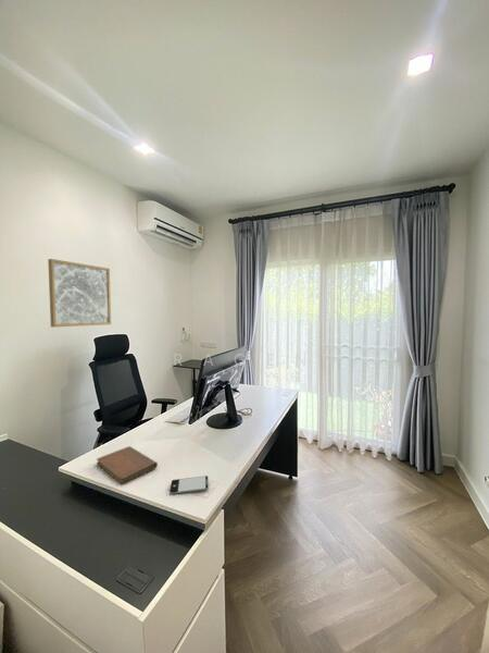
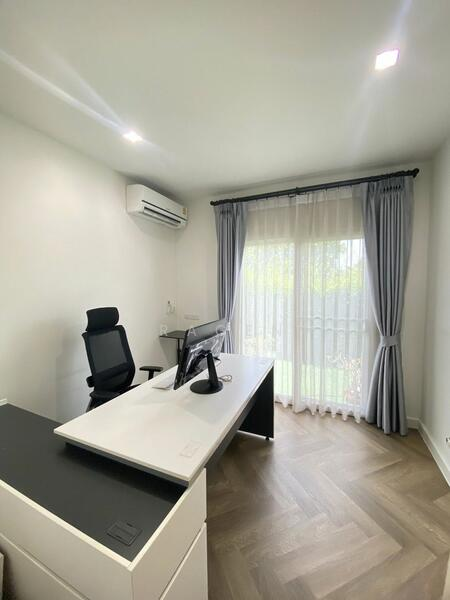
- wall art (83, 295)
- notebook (126, 463)
- smartphone (189, 484)
